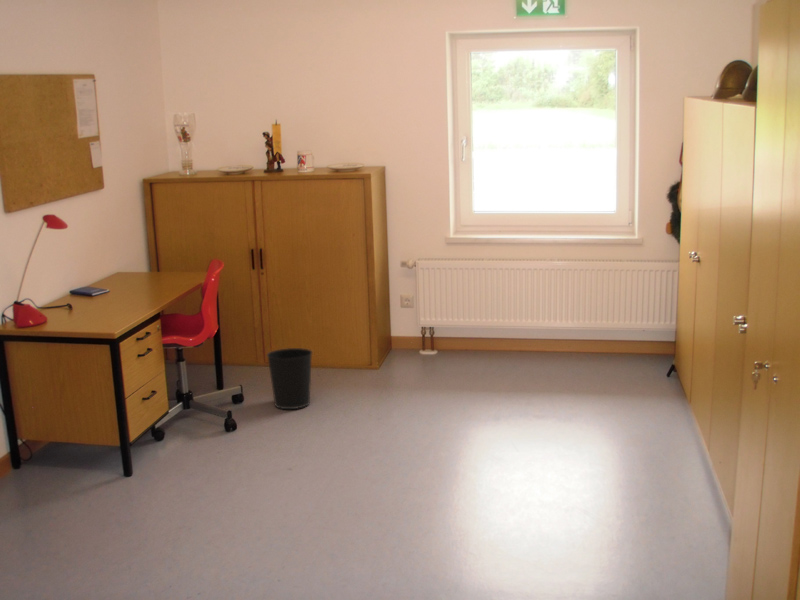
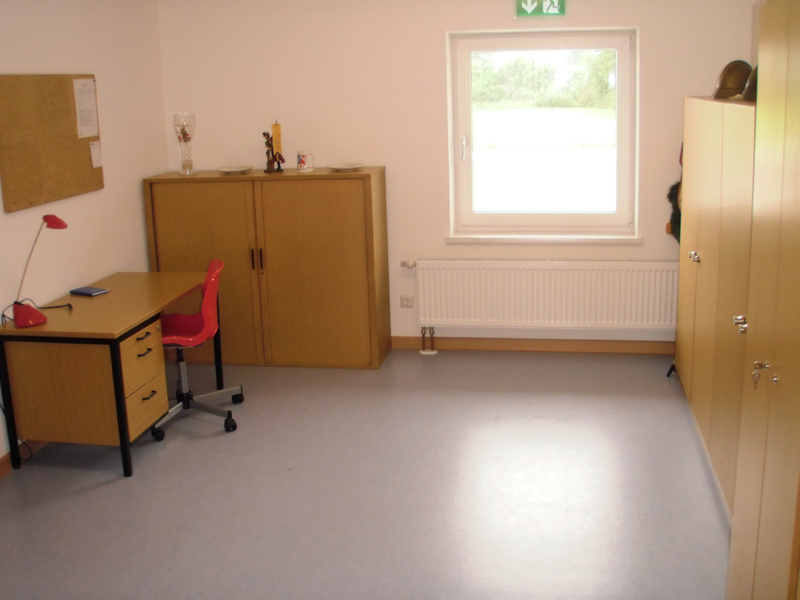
- wastebasket (291, 378)
